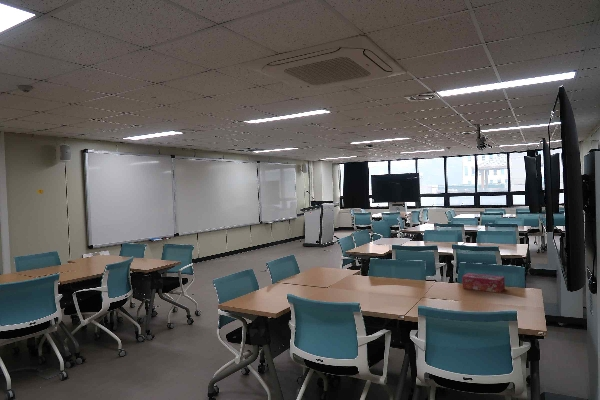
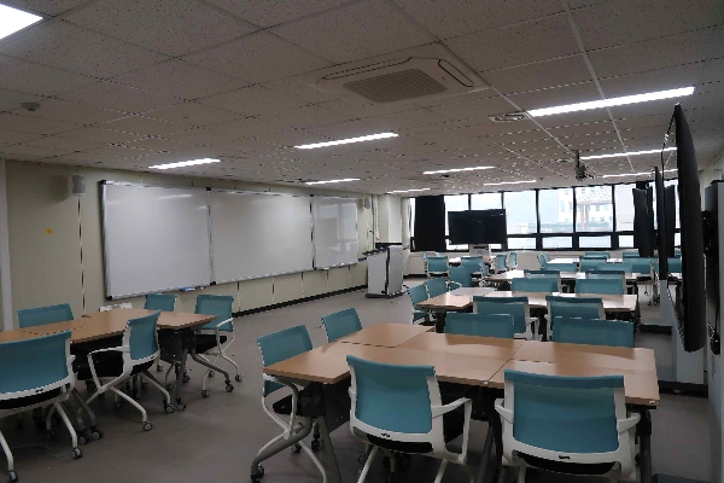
- tissue box (483, 282)
